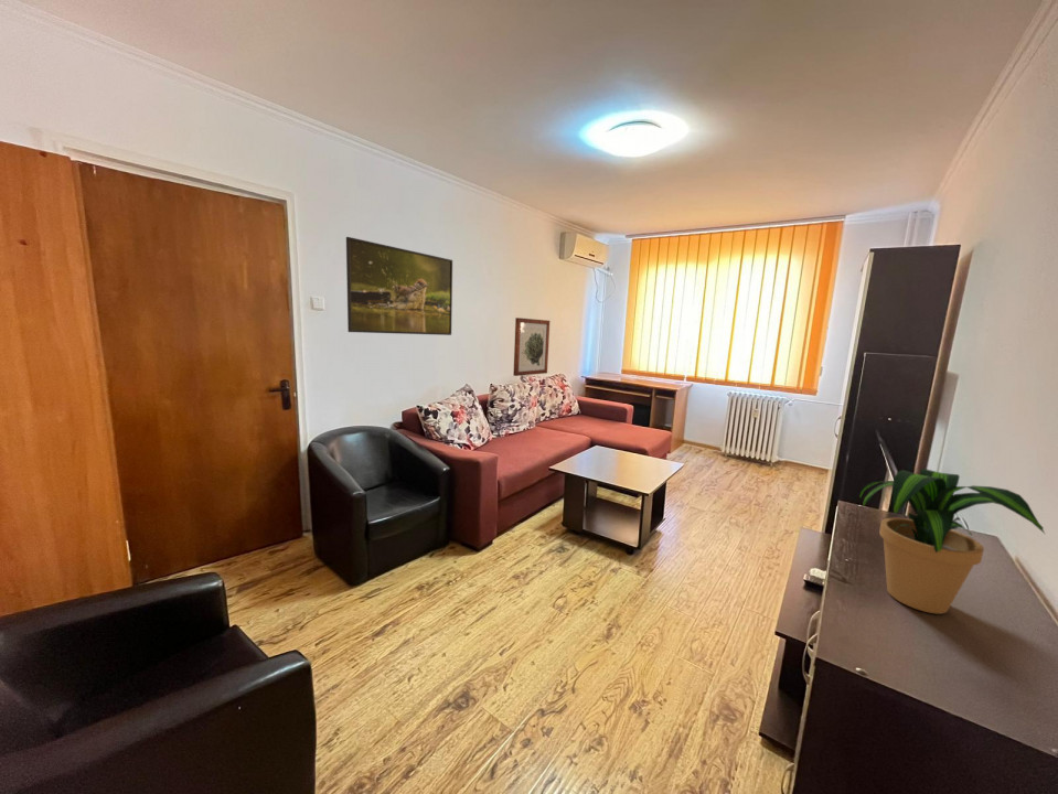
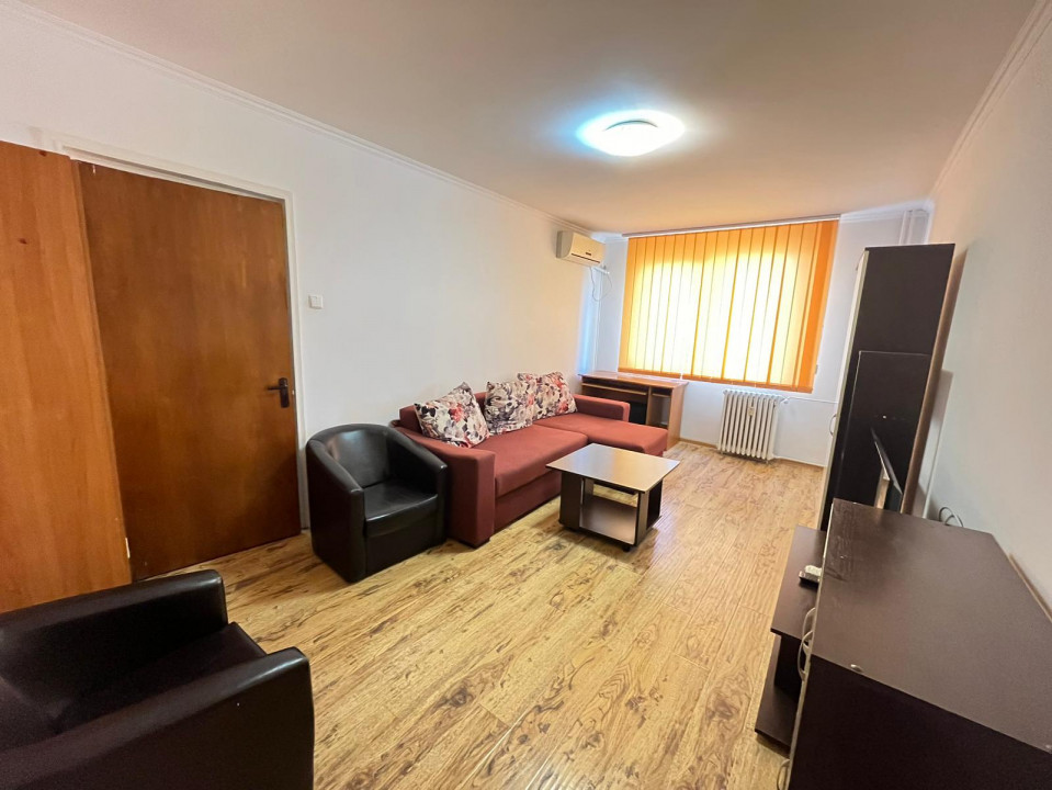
- potted plant (928, 537)
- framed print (405, 292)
- wall art (532, 346)
